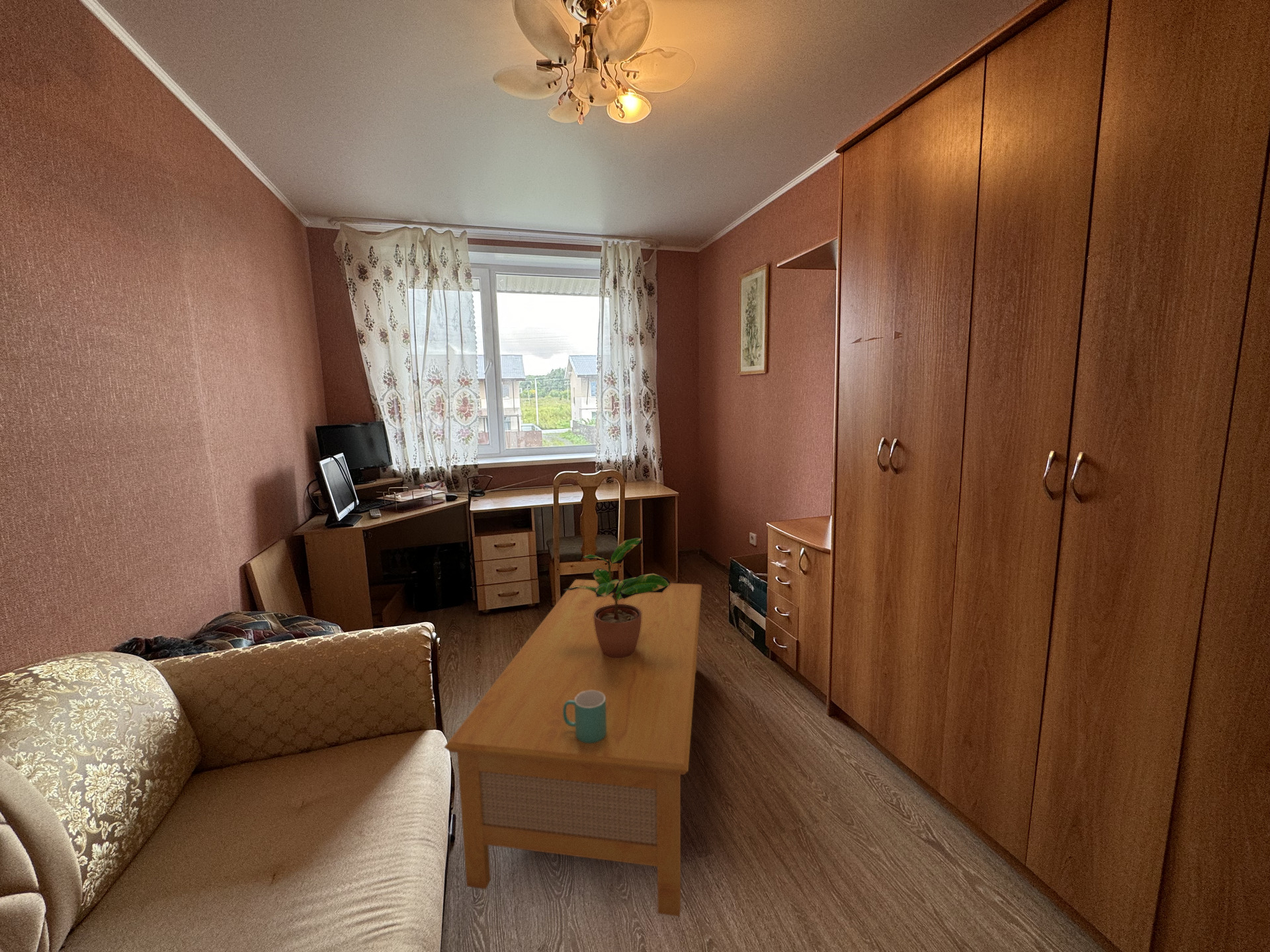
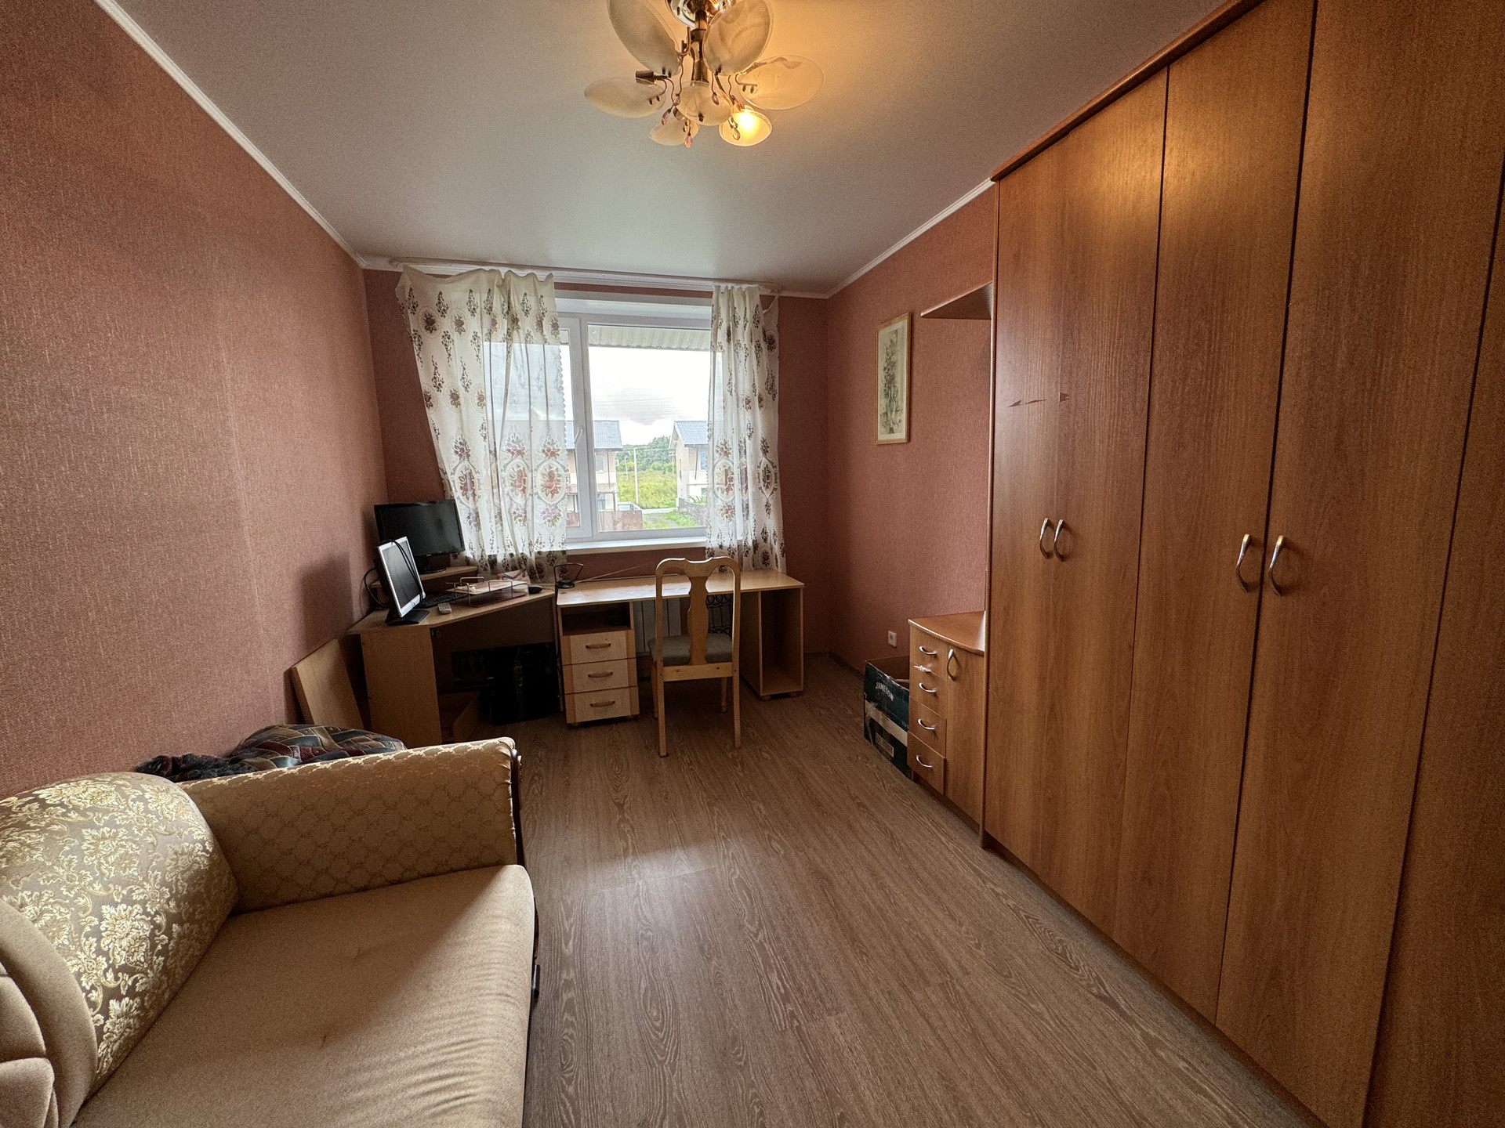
- potted plant (614, 598)
- coffee table (613, 695)
- mug (584, 714)
